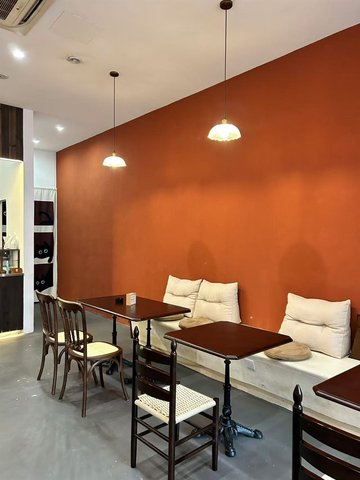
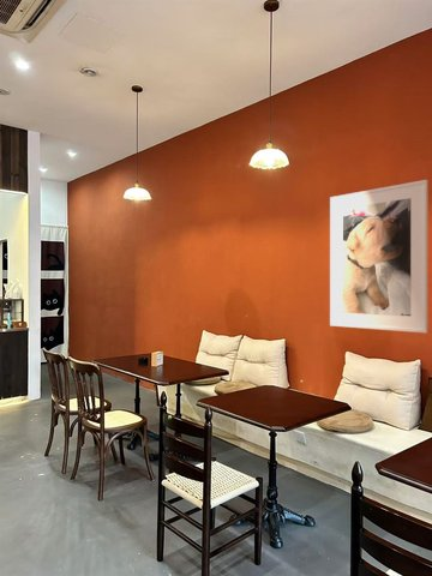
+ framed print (374, 259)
